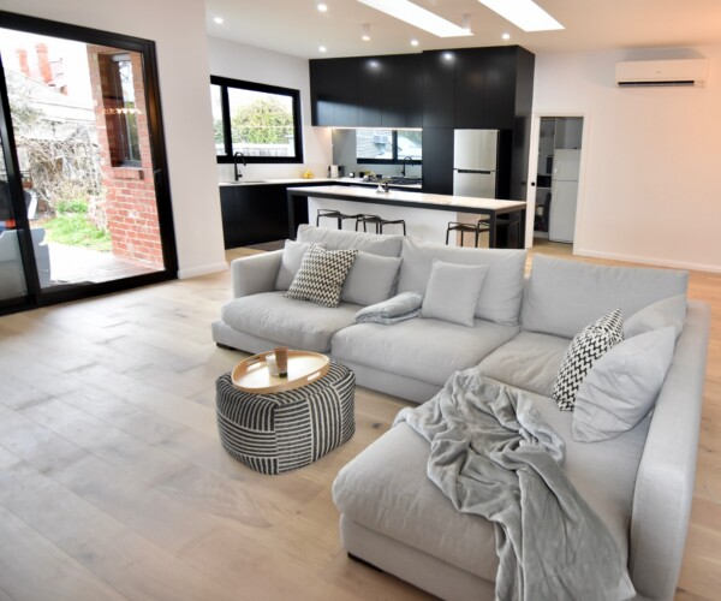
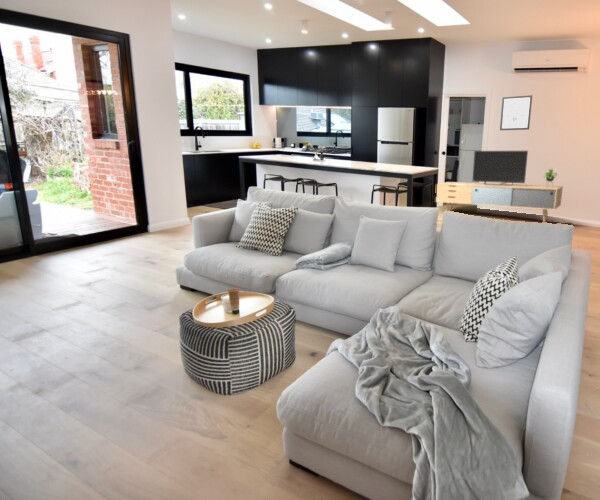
+ wall art (515, 113)
+ media console (496, 184)
